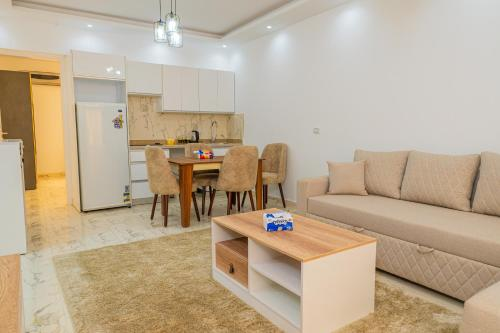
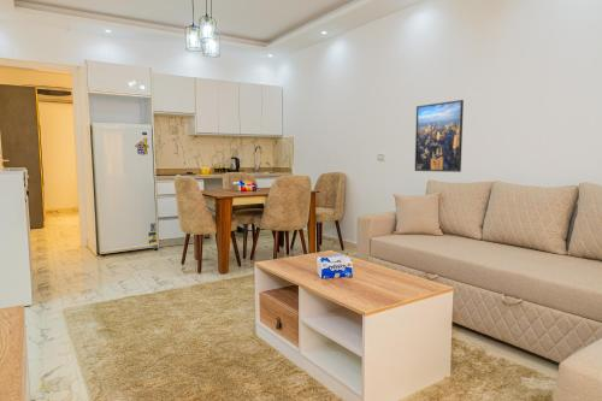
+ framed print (437, 137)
